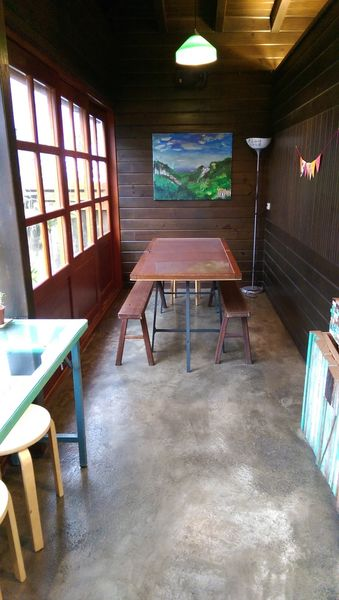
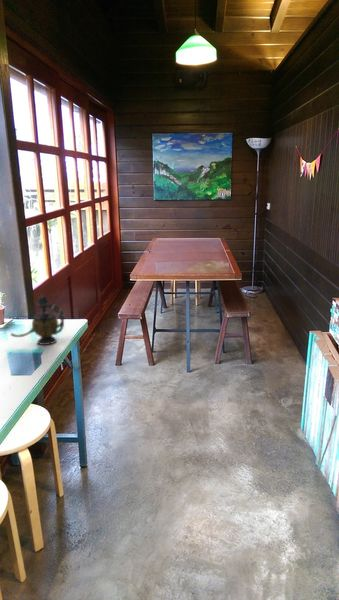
+ teapot (36, 318)
